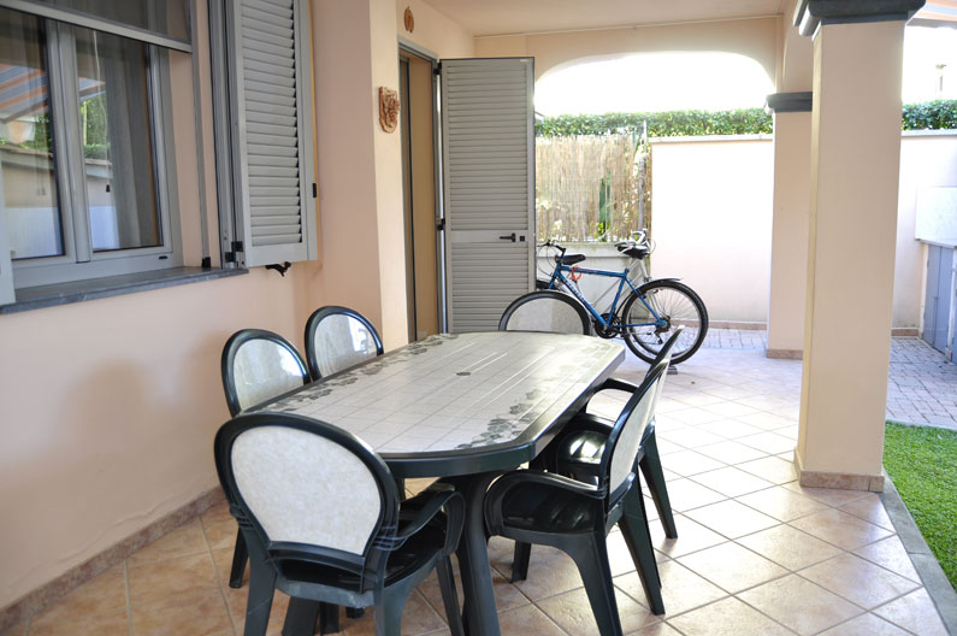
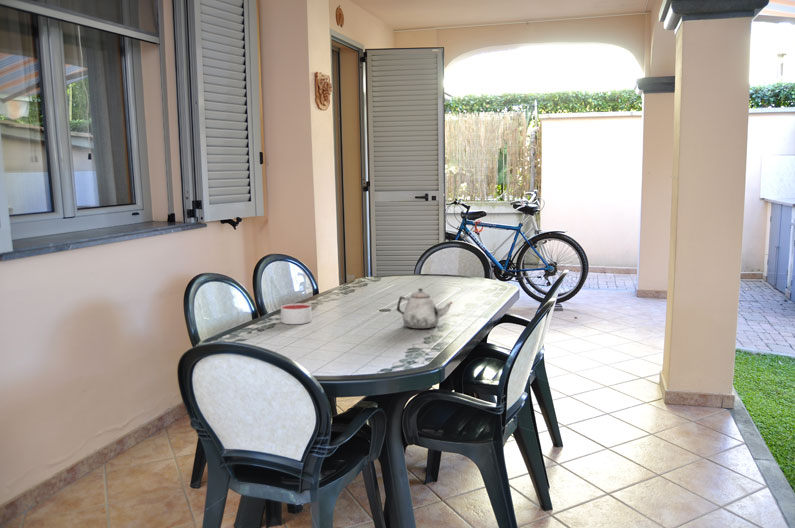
+ candle (296, 313)
+ teapot (424, 307)
